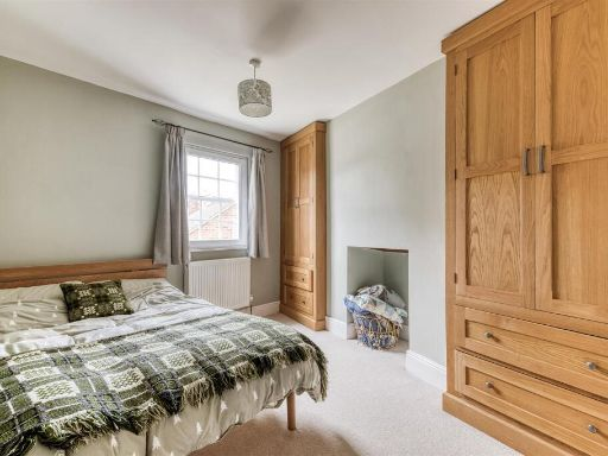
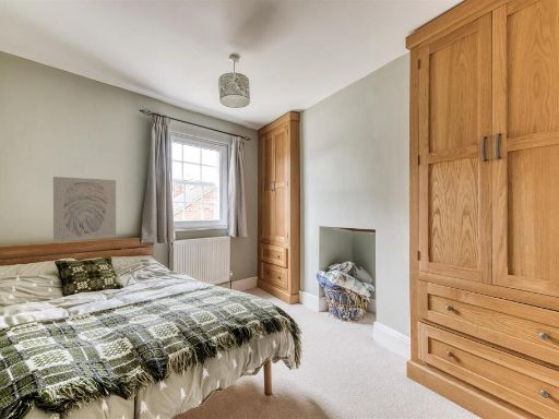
+ wall art (86, 208)
